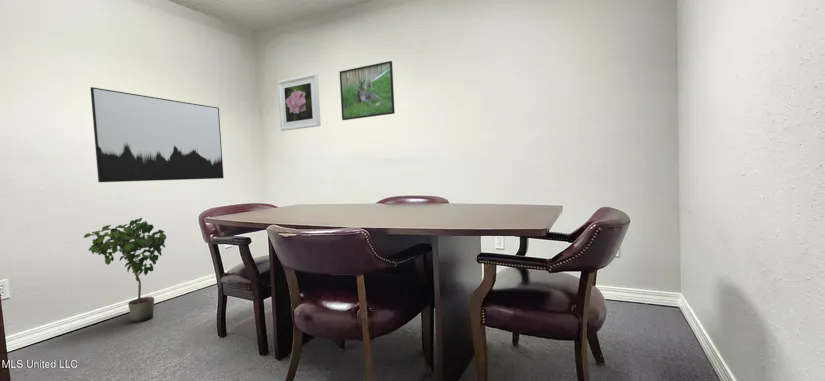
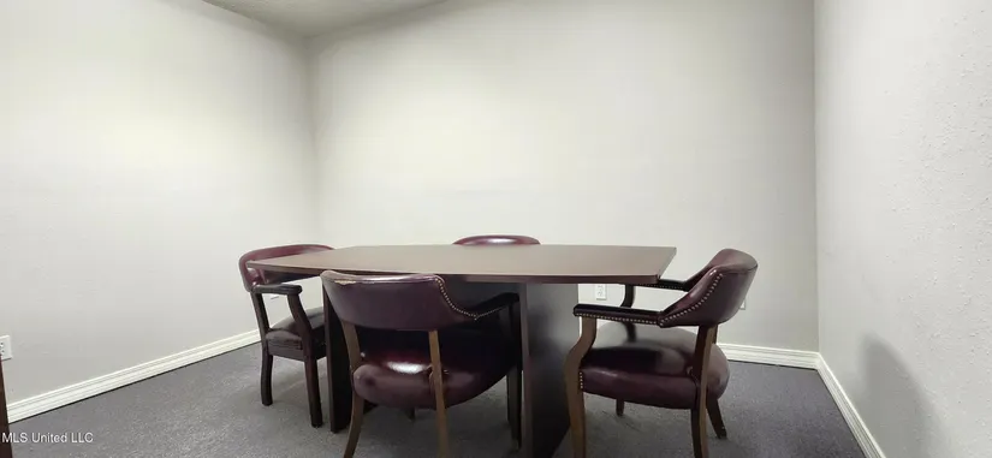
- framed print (366, 91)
- potted plant (133, 270)
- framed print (298, 103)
- wall art (167, 139)
